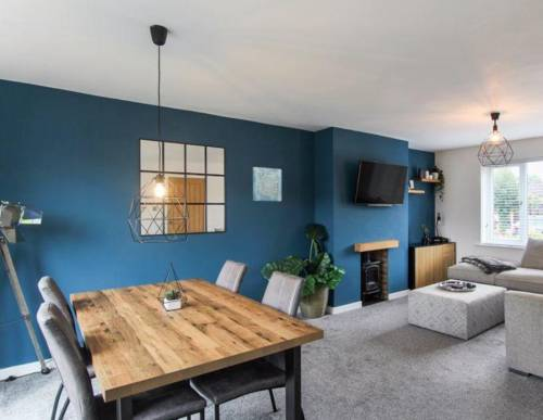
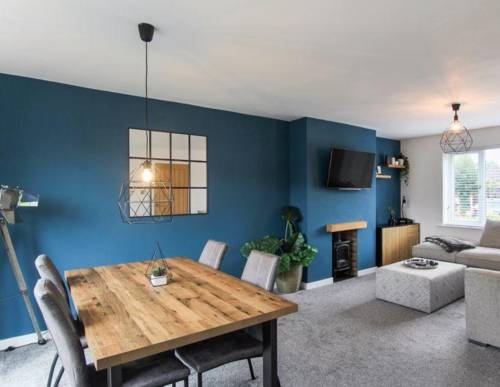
- wall art (267, 184)
